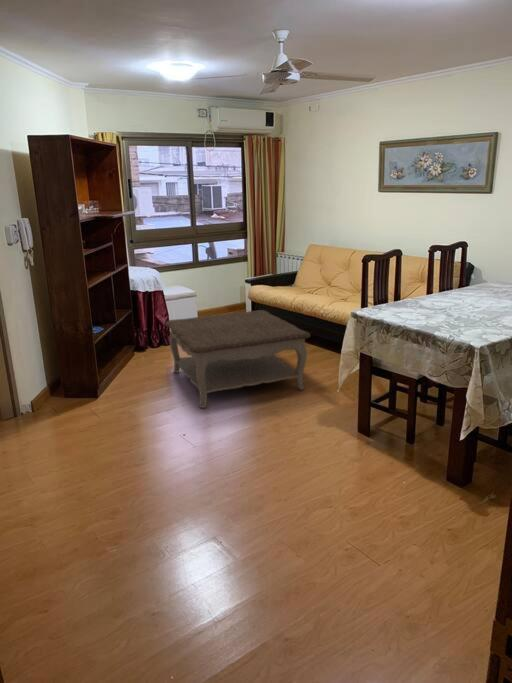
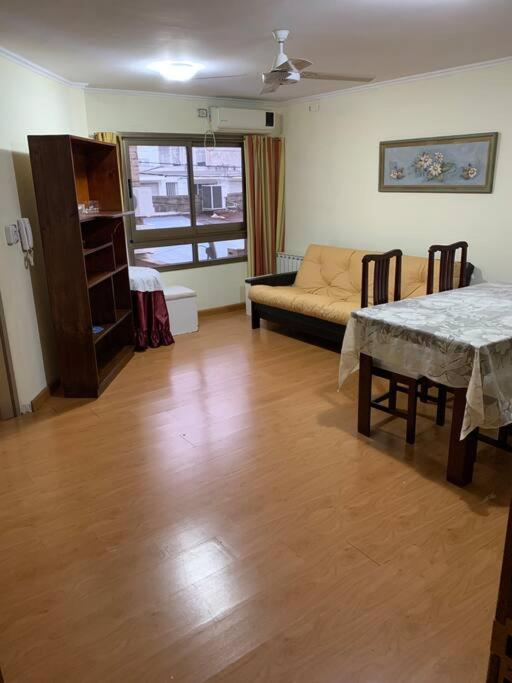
- coffee table (234, 353)
